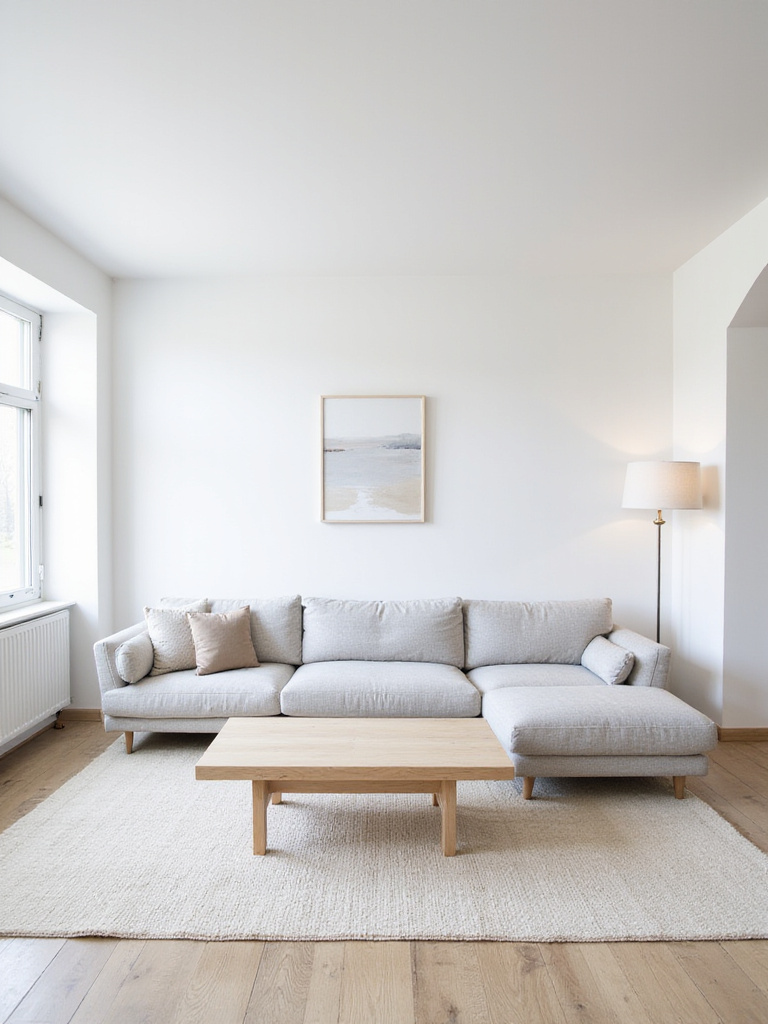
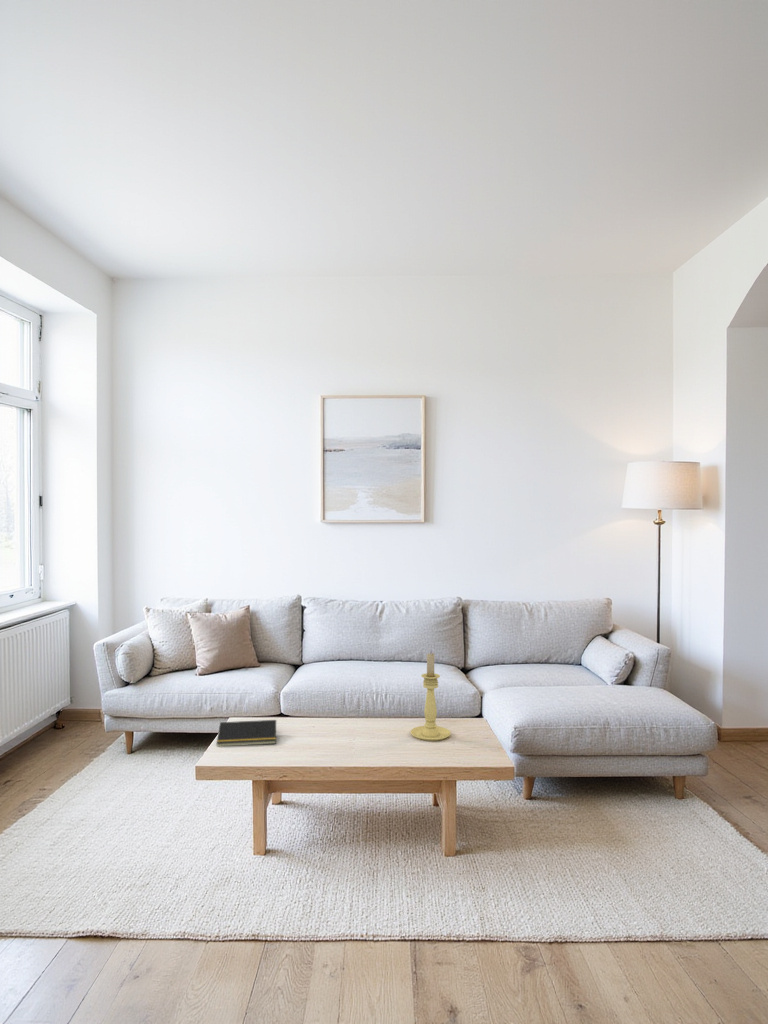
+ notepad (247, 732)
+ candle holder (430, 693)
